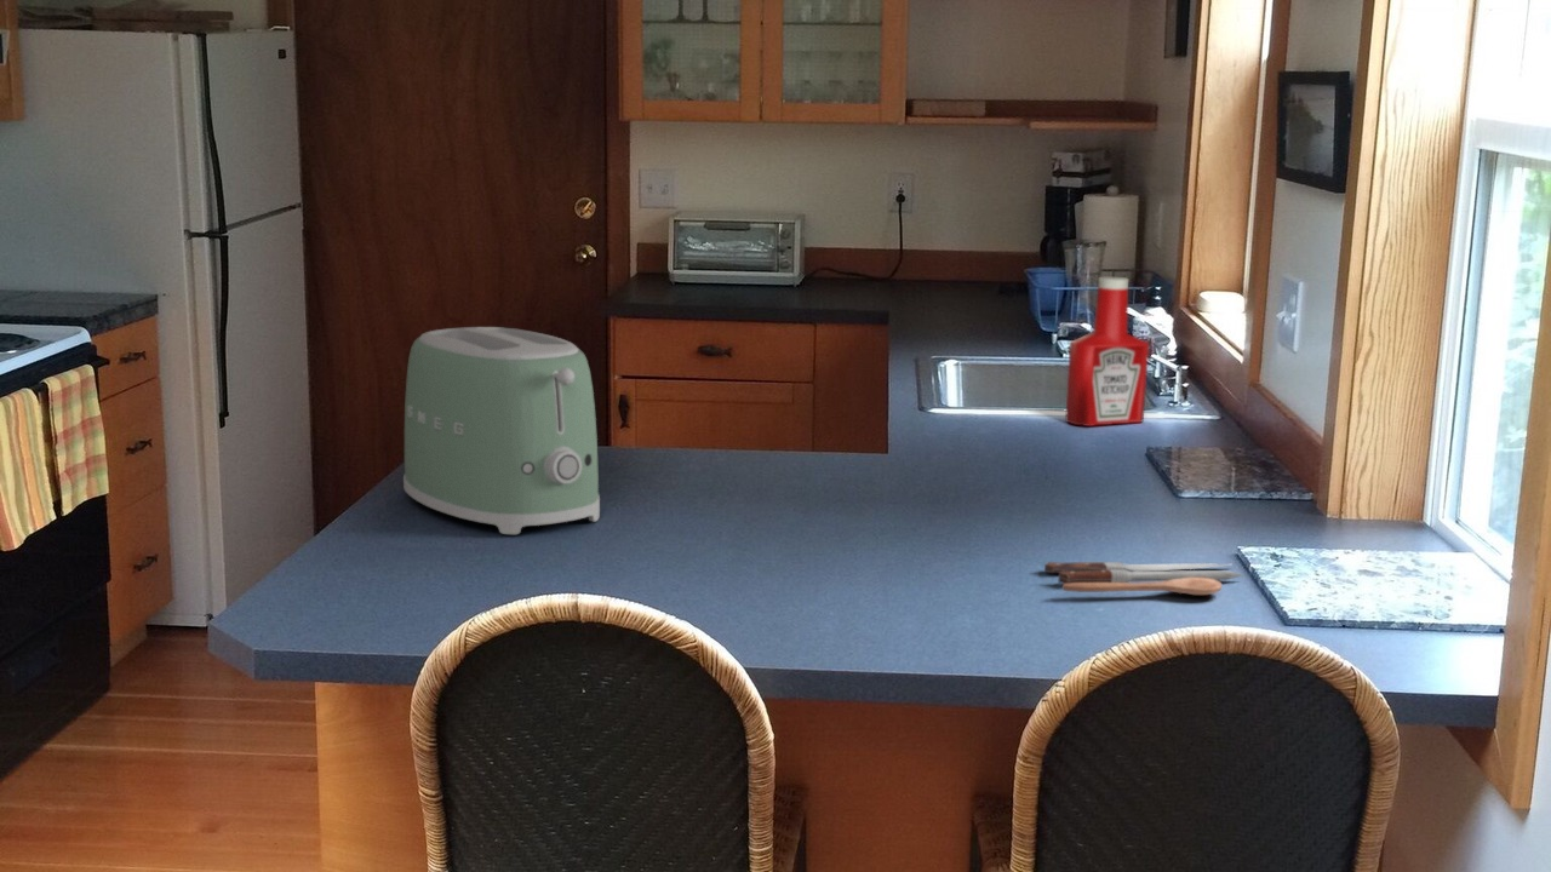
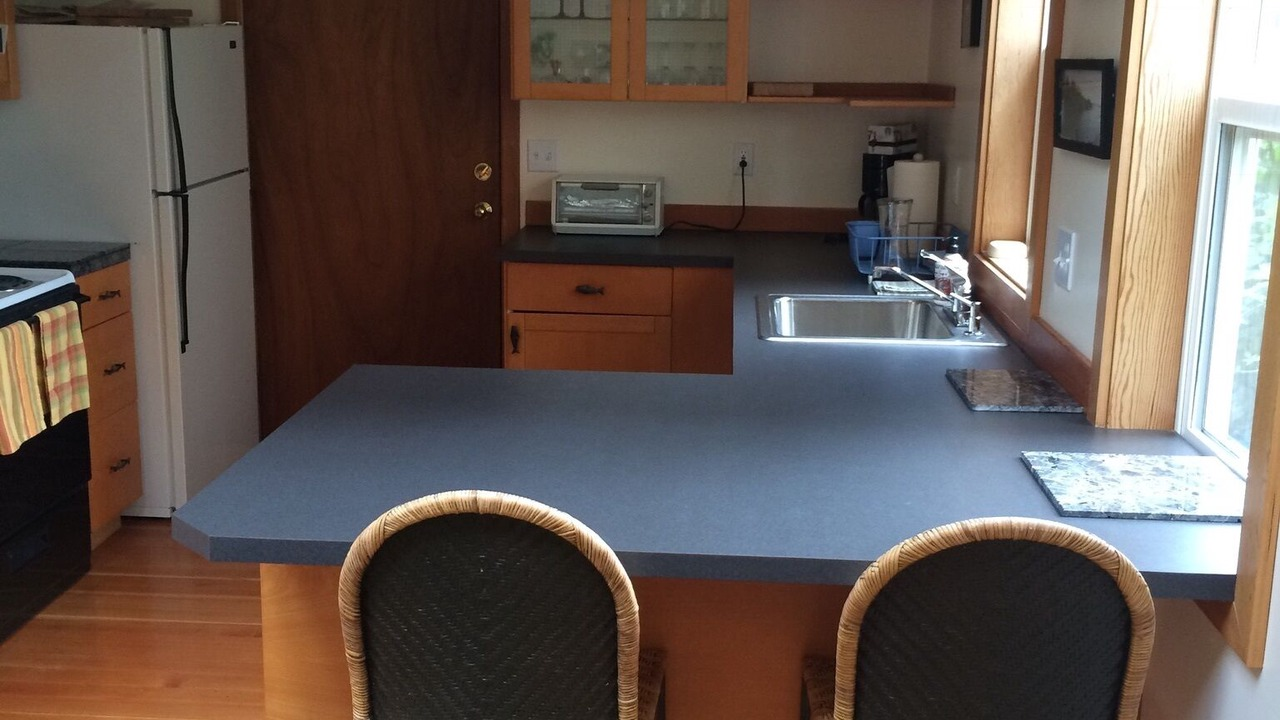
- soap bottle (1109, 350)
- spoon (1154, 578)
- toaster (498, 419)
